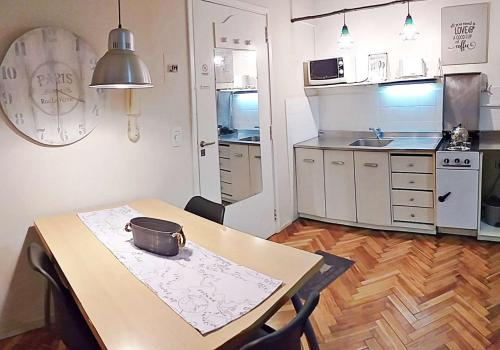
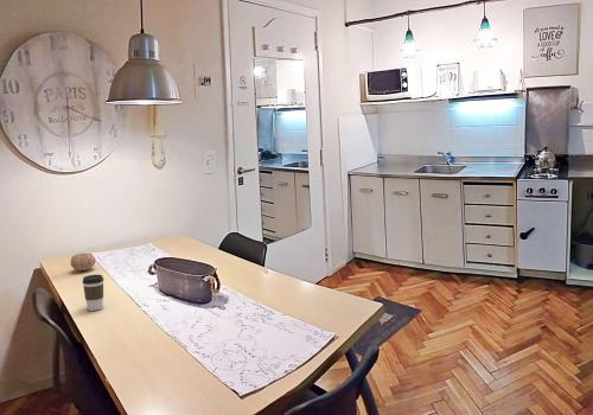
+ fruit (82, 262)
+ coffee cup (94, 292)
